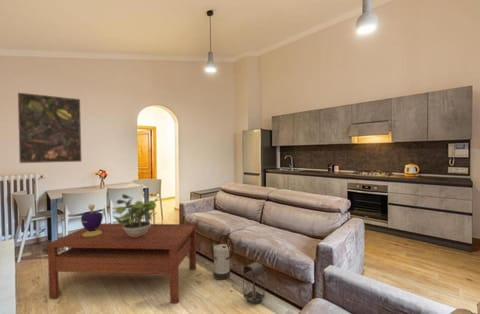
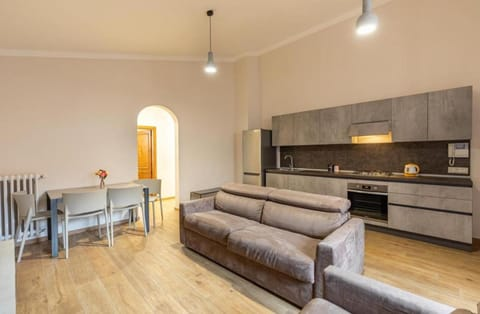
- decorative container (92, 219)
- lantern (253, 274)
- potted plant (135, 214)
- watering can (221, 254)
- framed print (51, 129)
- coffee table (130, 257)
